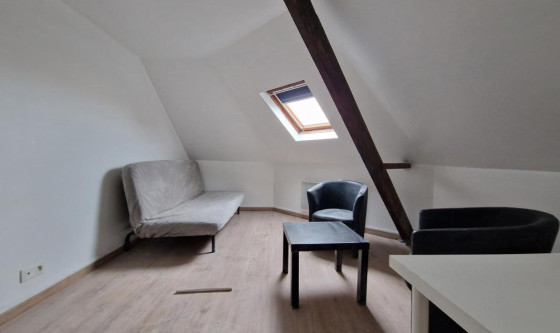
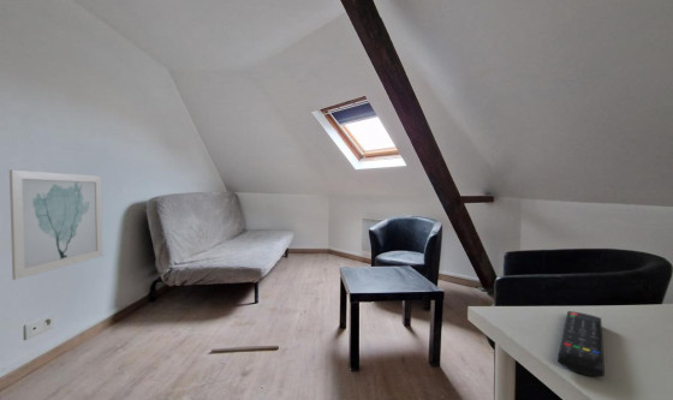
+ remote control (582, 338)
+ wall art (62, 220)
